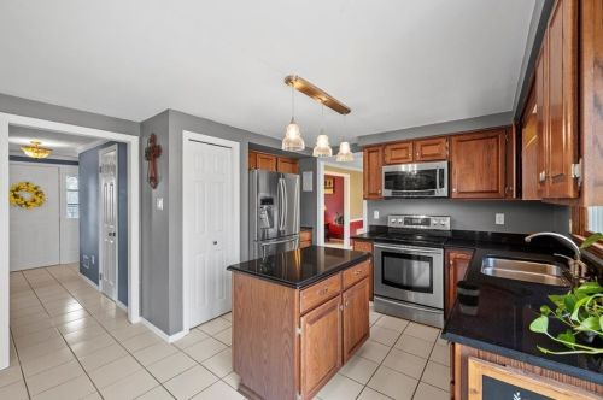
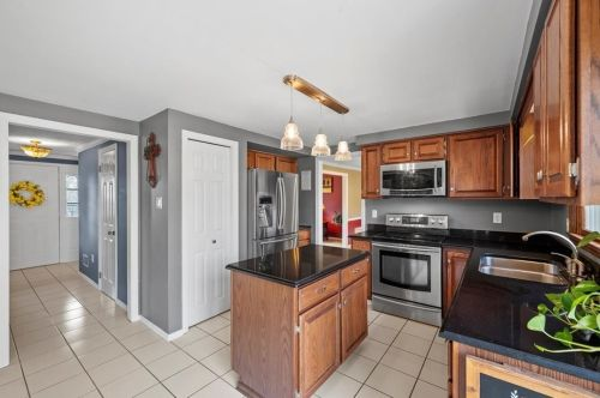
- coffee cup (468, 296)
